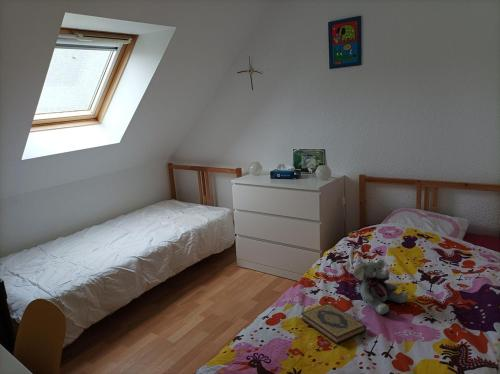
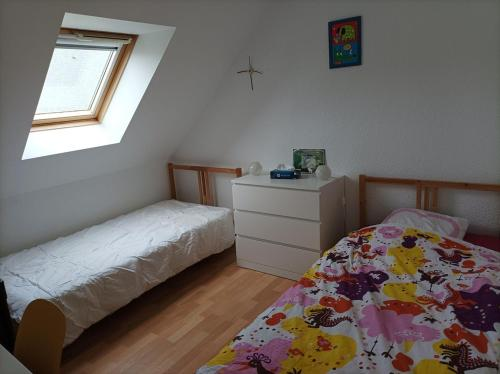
- plush elephant (376, 280)
- hardback book (332, 321)
